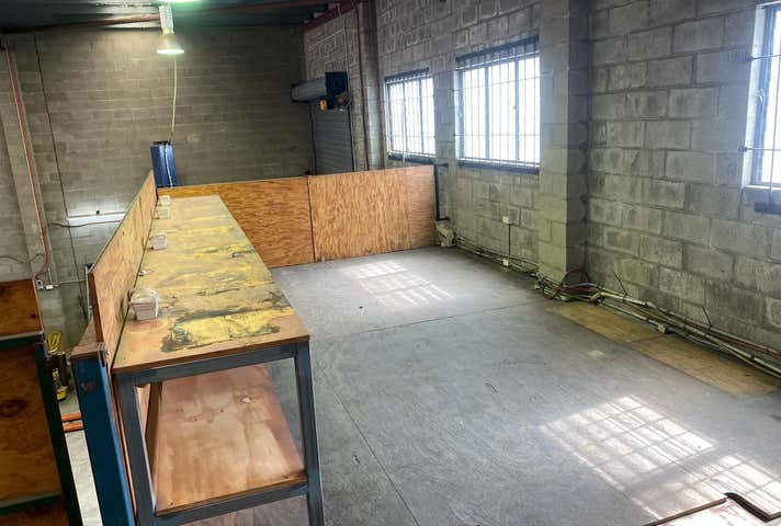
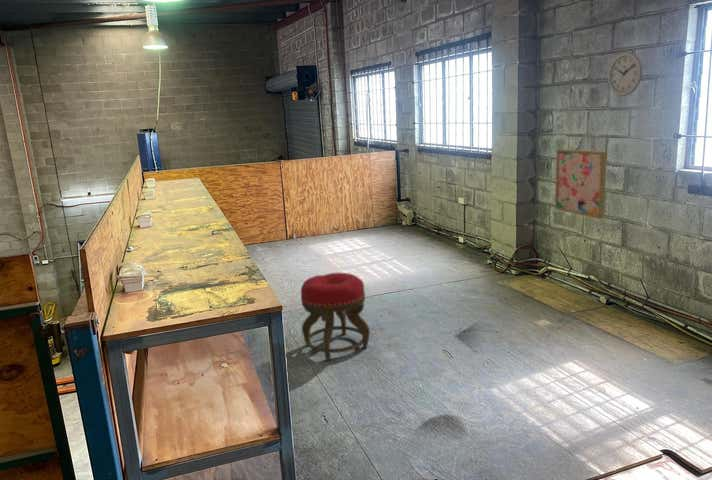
+ wall clock (624, 74)
+ stool (333, 313)
+ wall art (579, 182)
